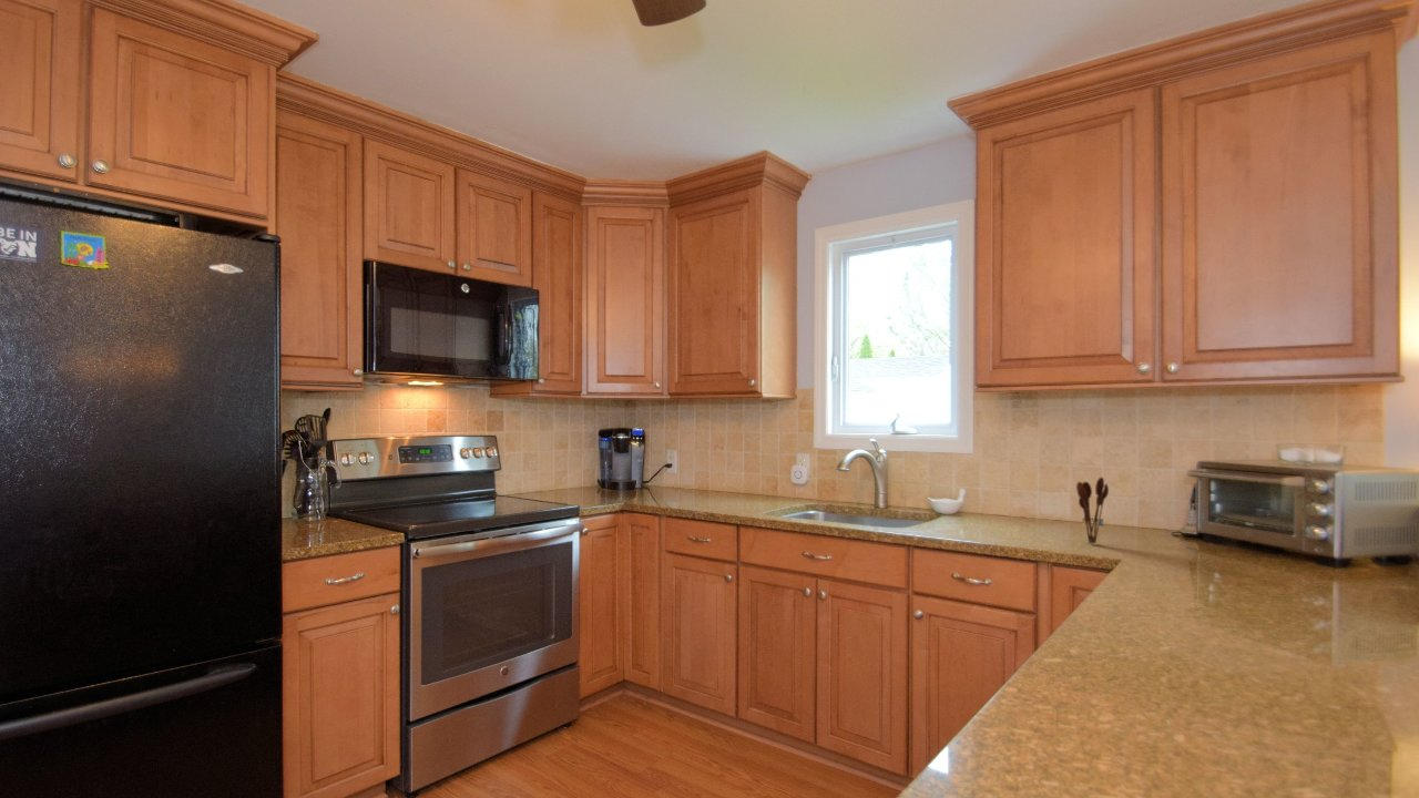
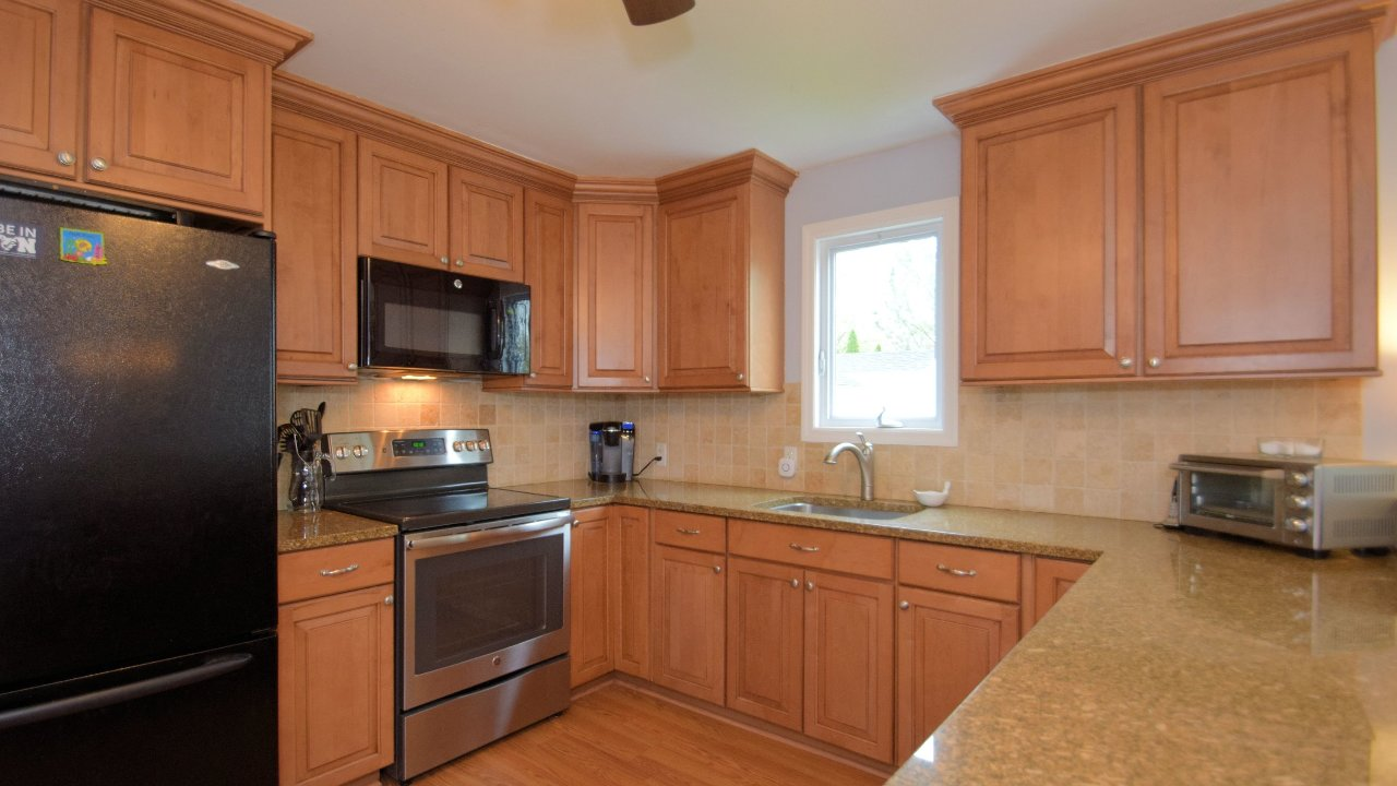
- utensil holder (1089, 510)
